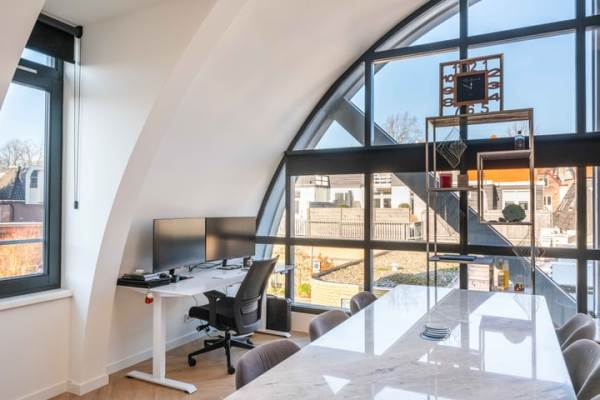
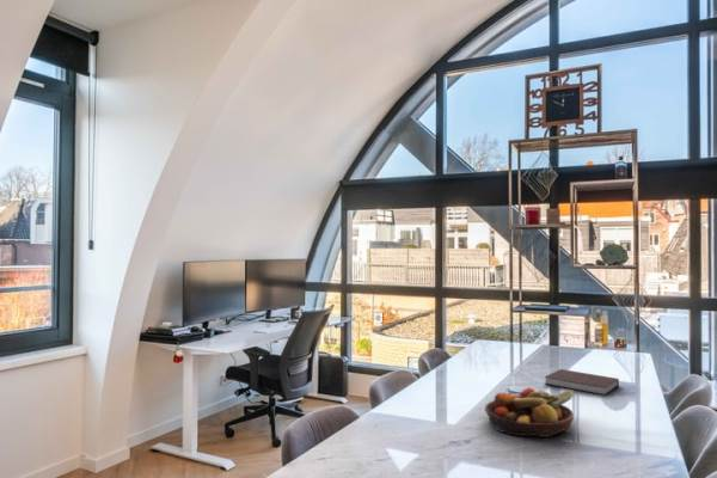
+ notebook (581, 381)
+ fruit bowl (528, 405)
